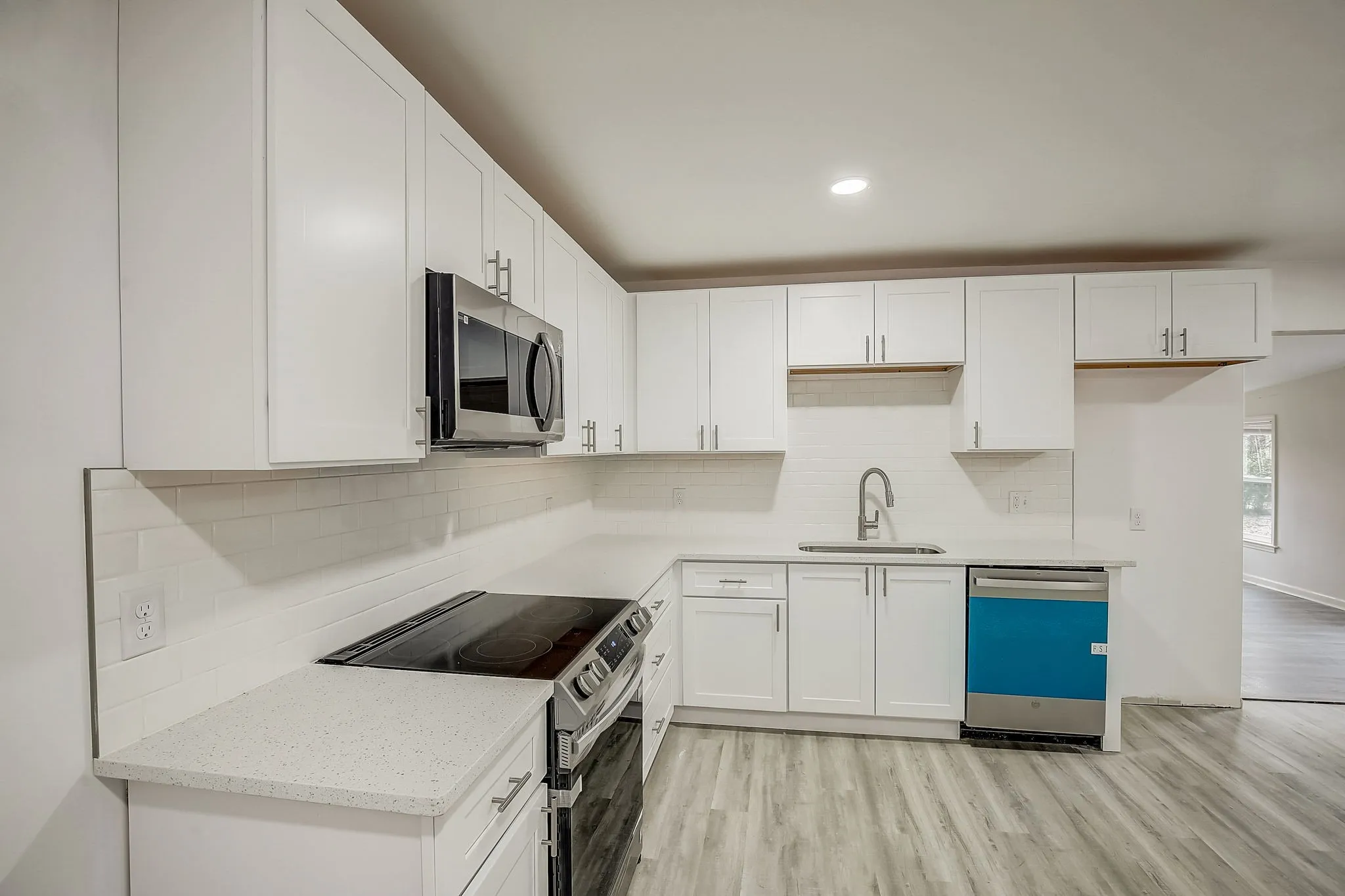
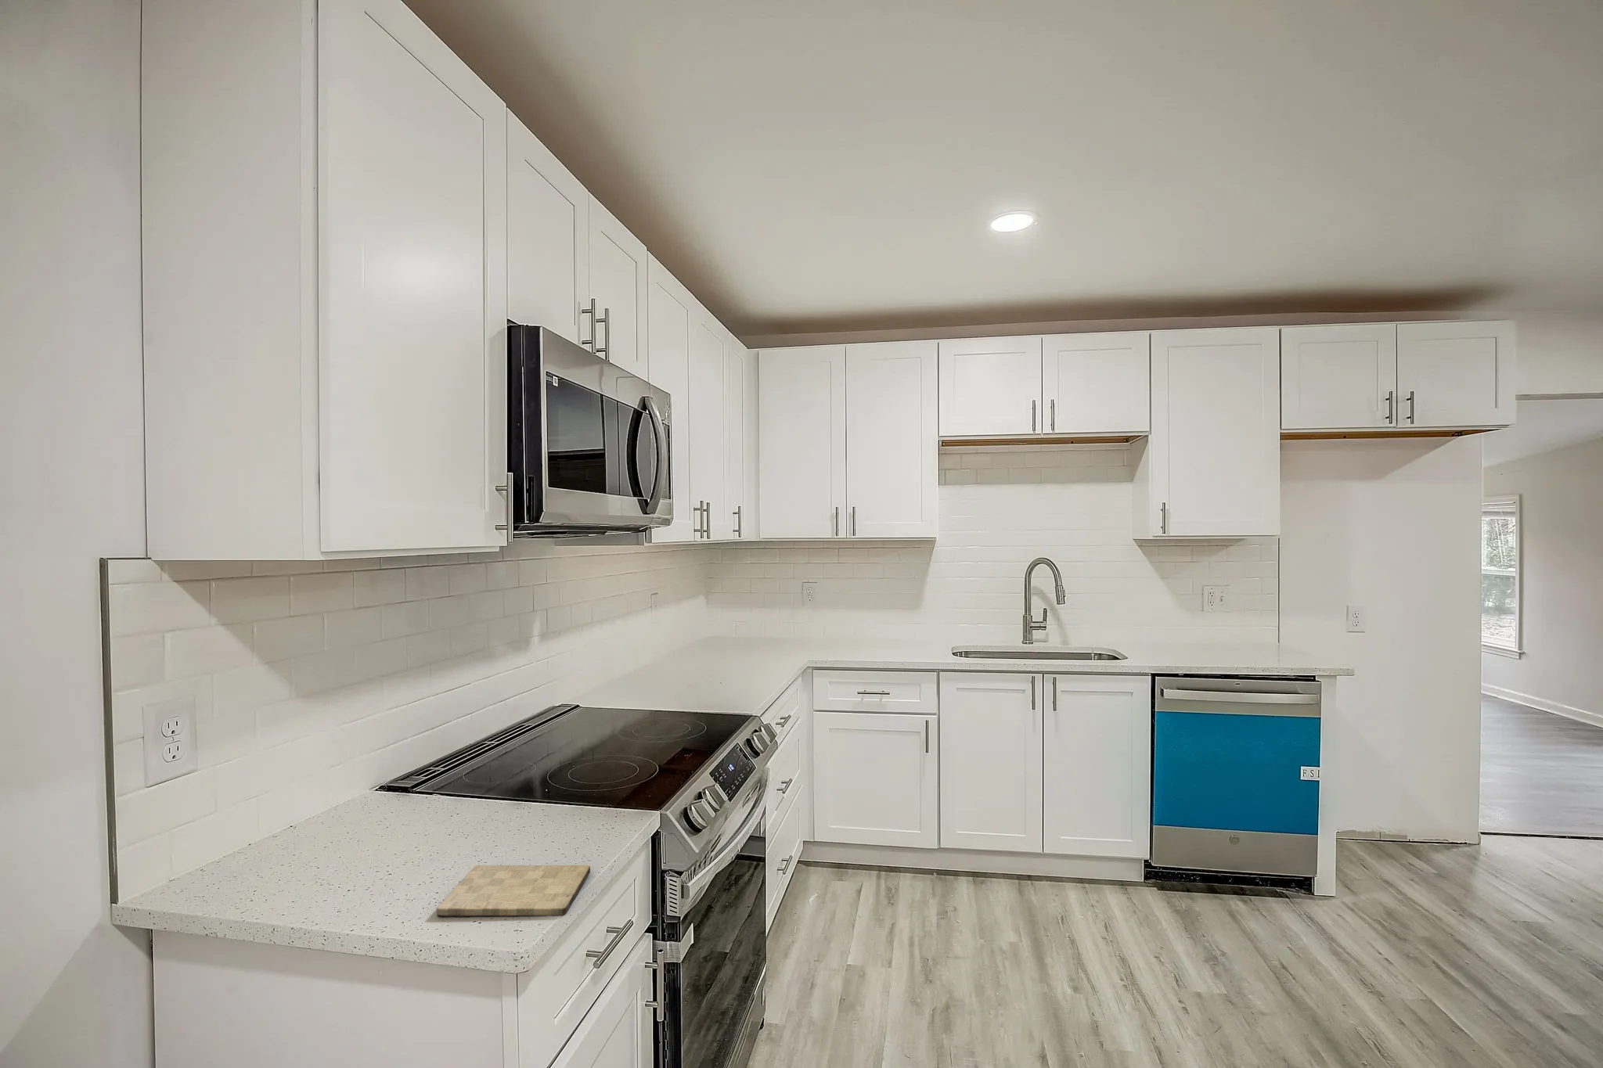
+ cutting board (517, 889)
